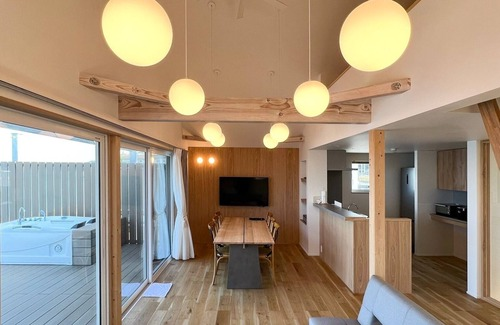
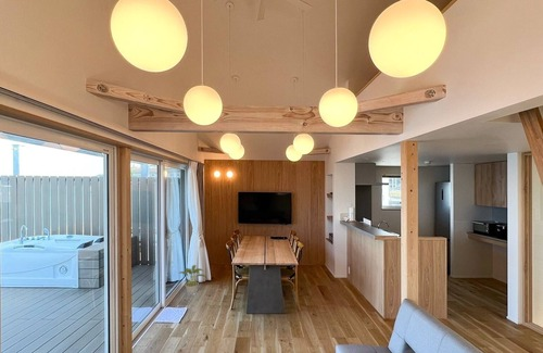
+ potted plant (191, 279)
